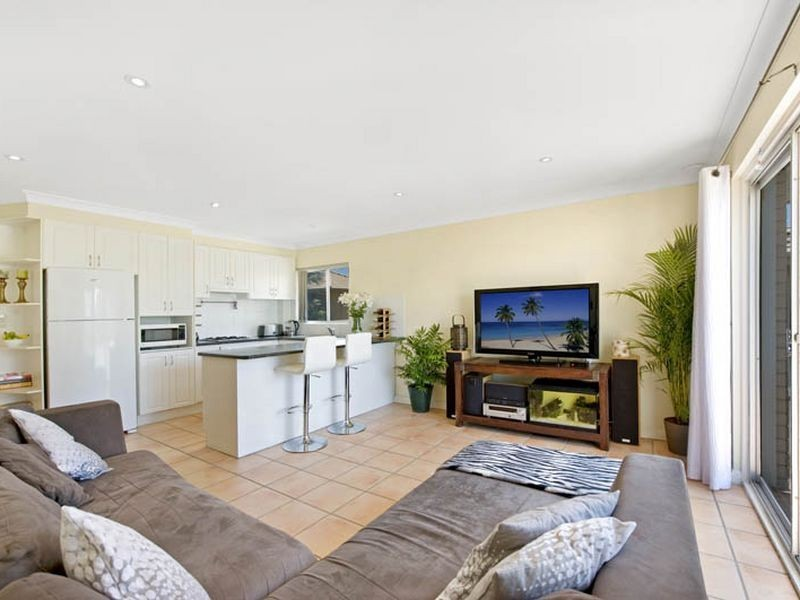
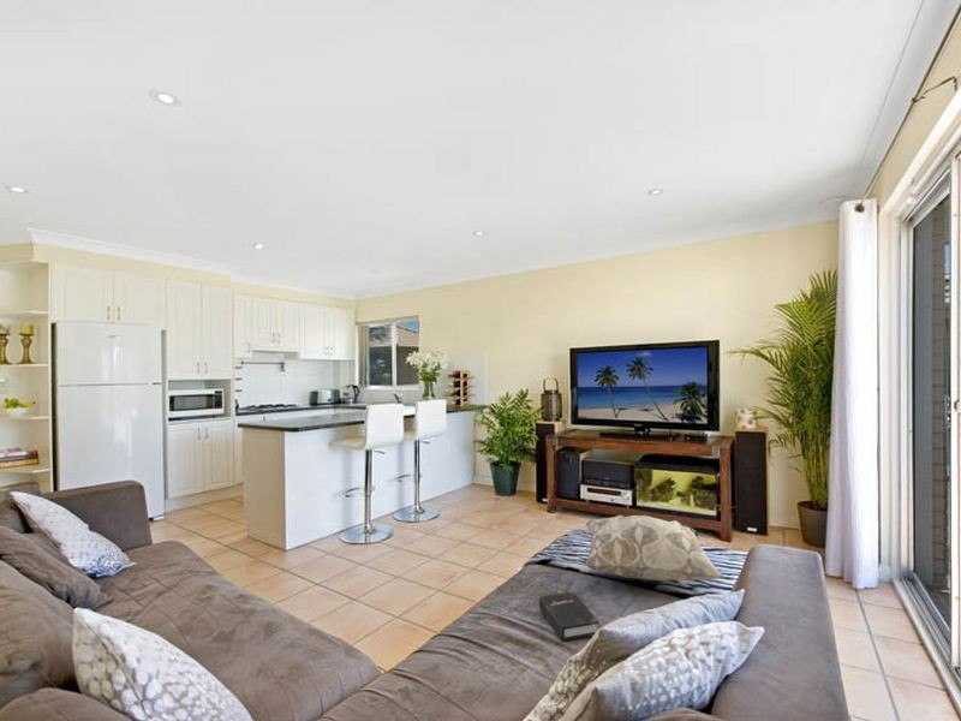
+ decorative pillow (645, 546)
+ hardback book (567, 614)
